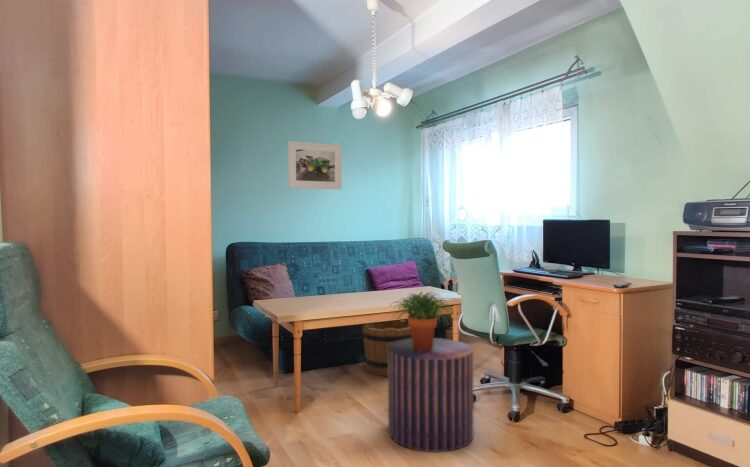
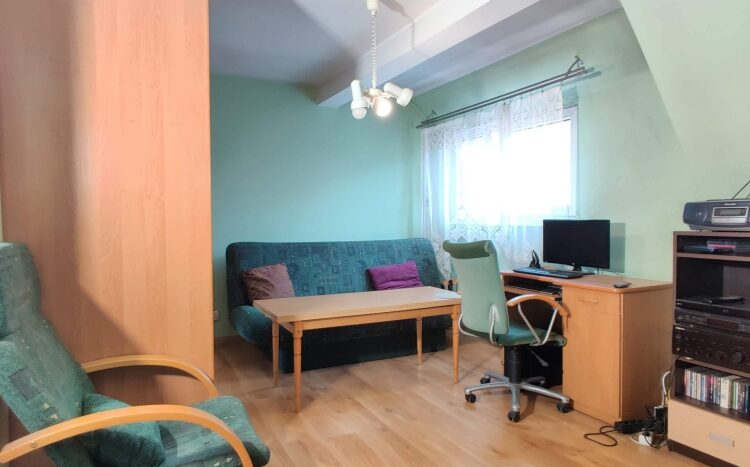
- stool (430, 389)
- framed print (315, 165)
- bucket (388, 342)
- potted plant (423, 319)
